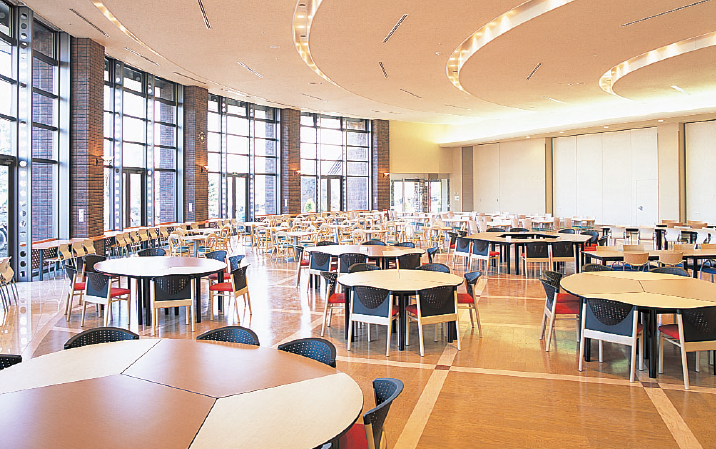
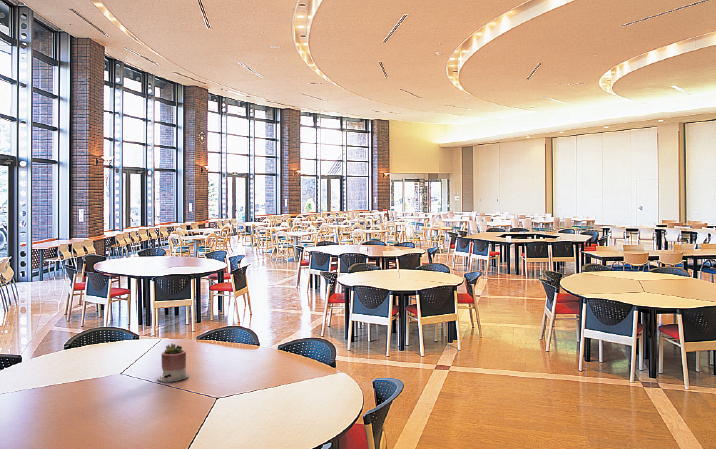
+ succulent planter (173, 360)
